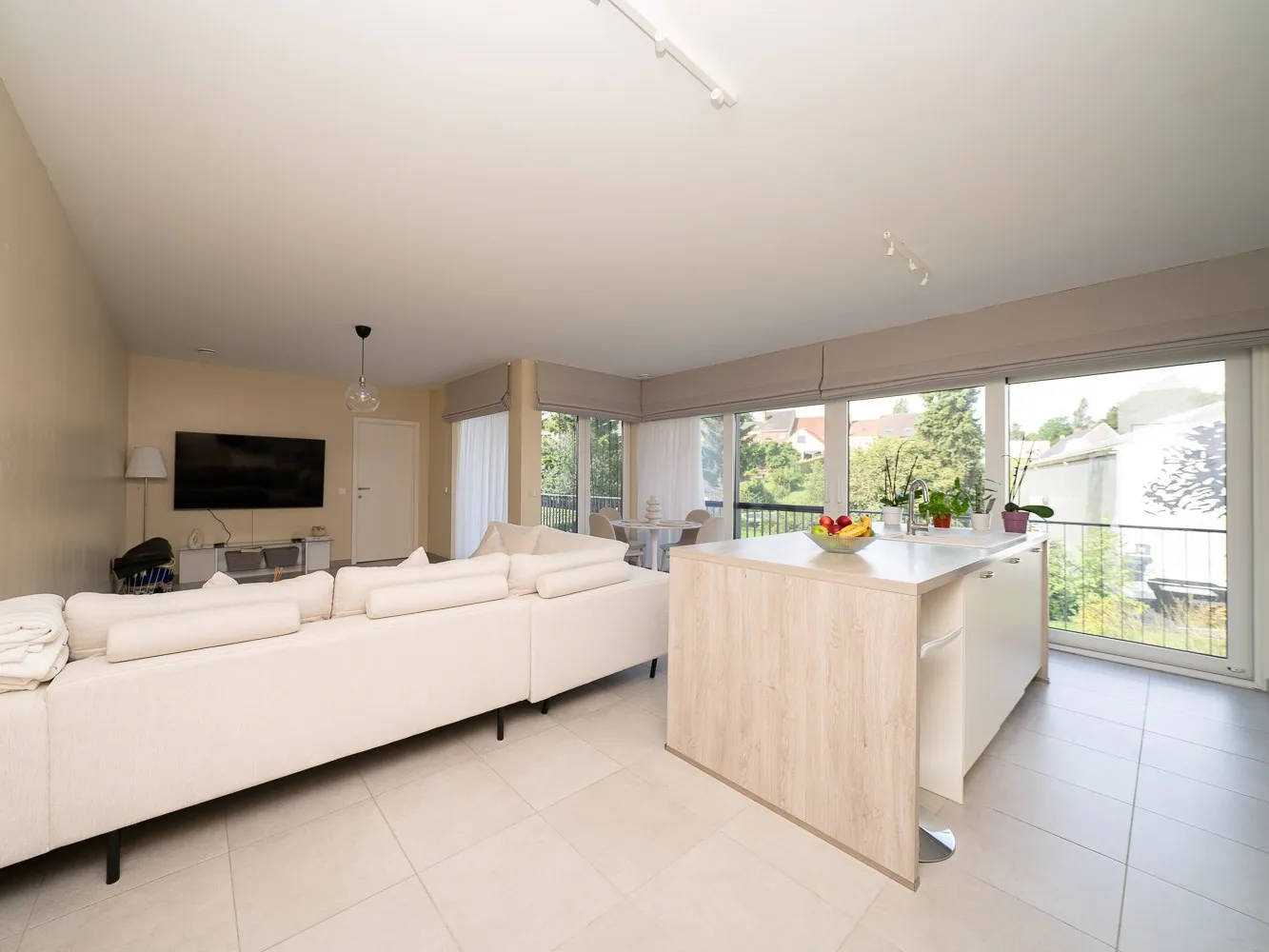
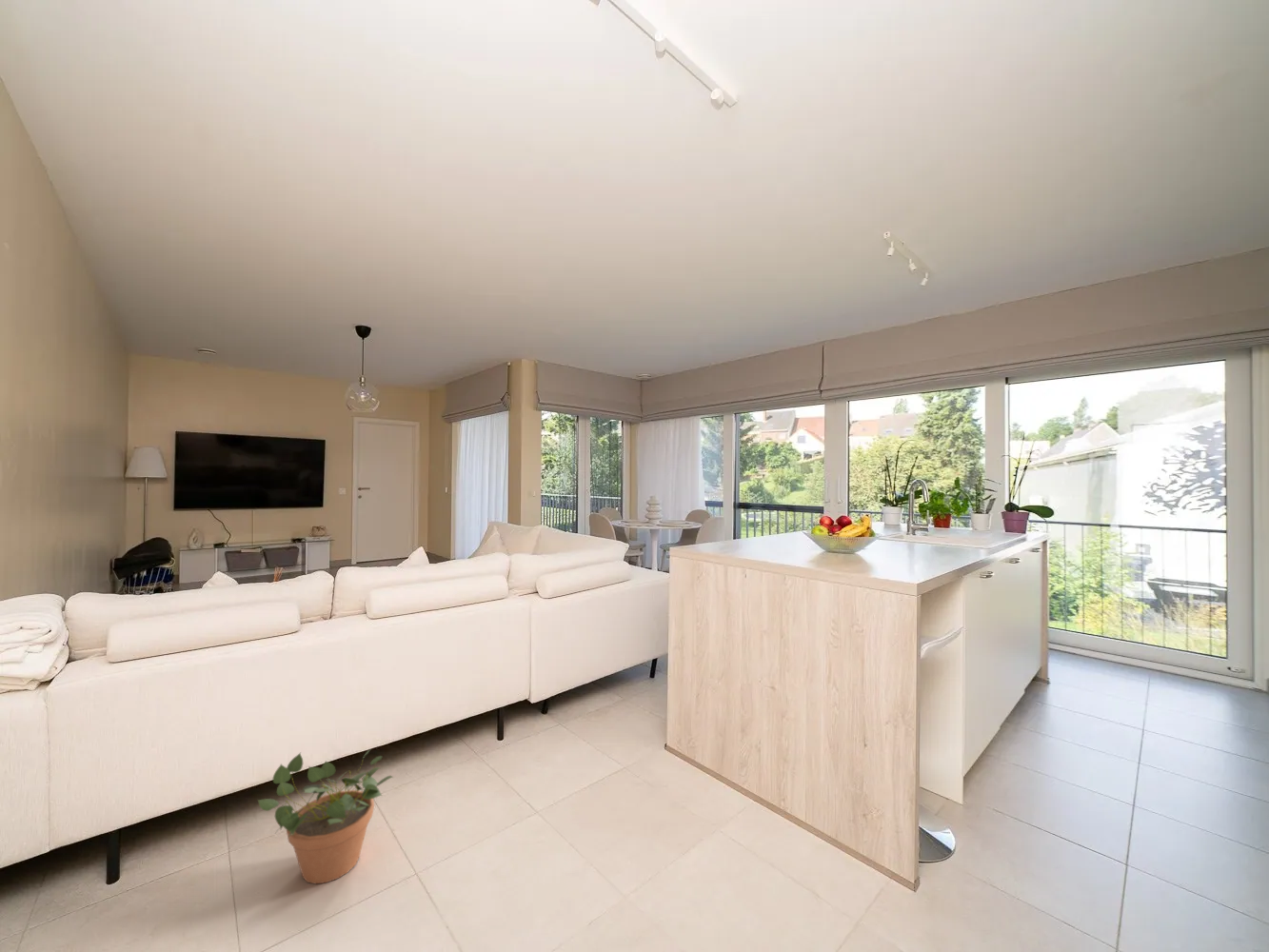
+ potted plant (322, 815)
